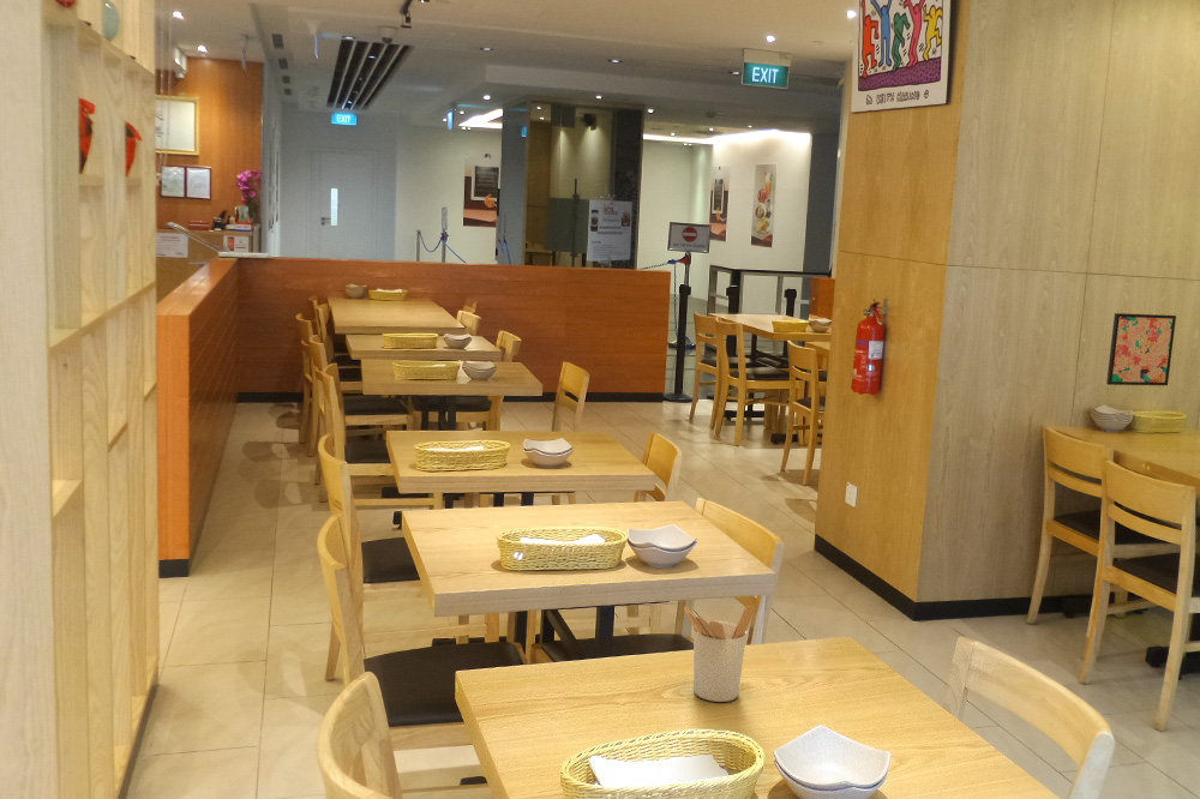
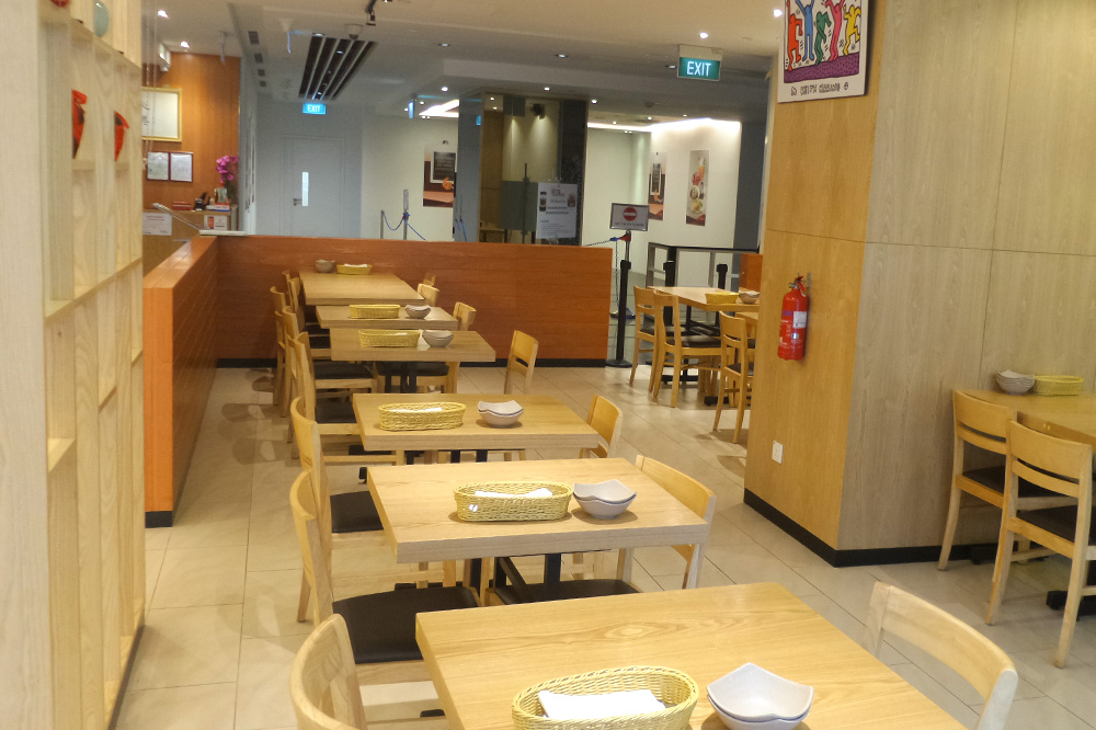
- wall art (1141, 349)
- utensil holder (714, 650)
